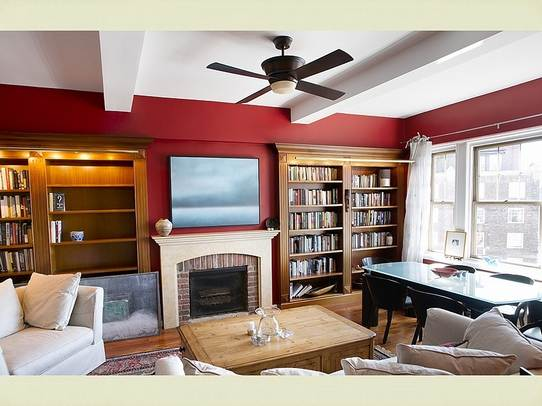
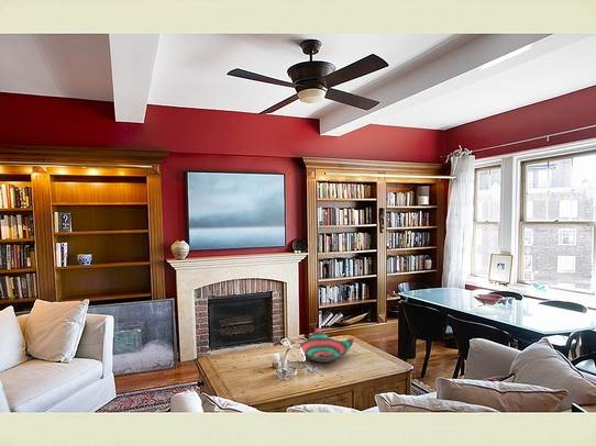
+ decorative bowl (322, 347)
